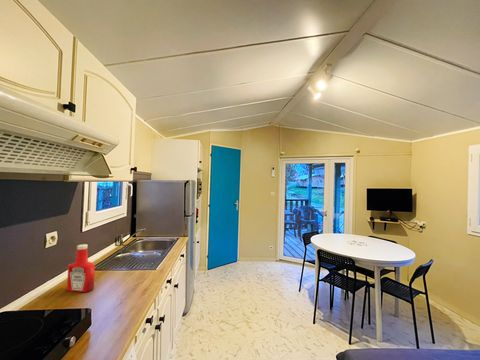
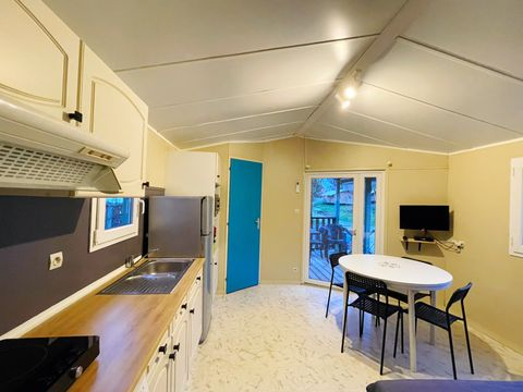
- soap bottle (81, 267)
